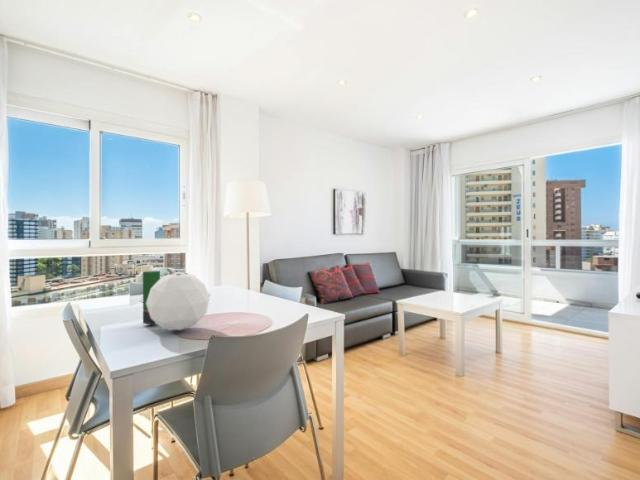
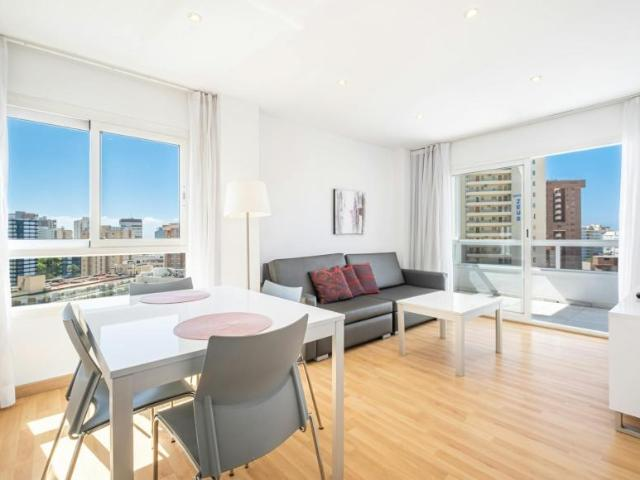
- plant pot (172, 300)
